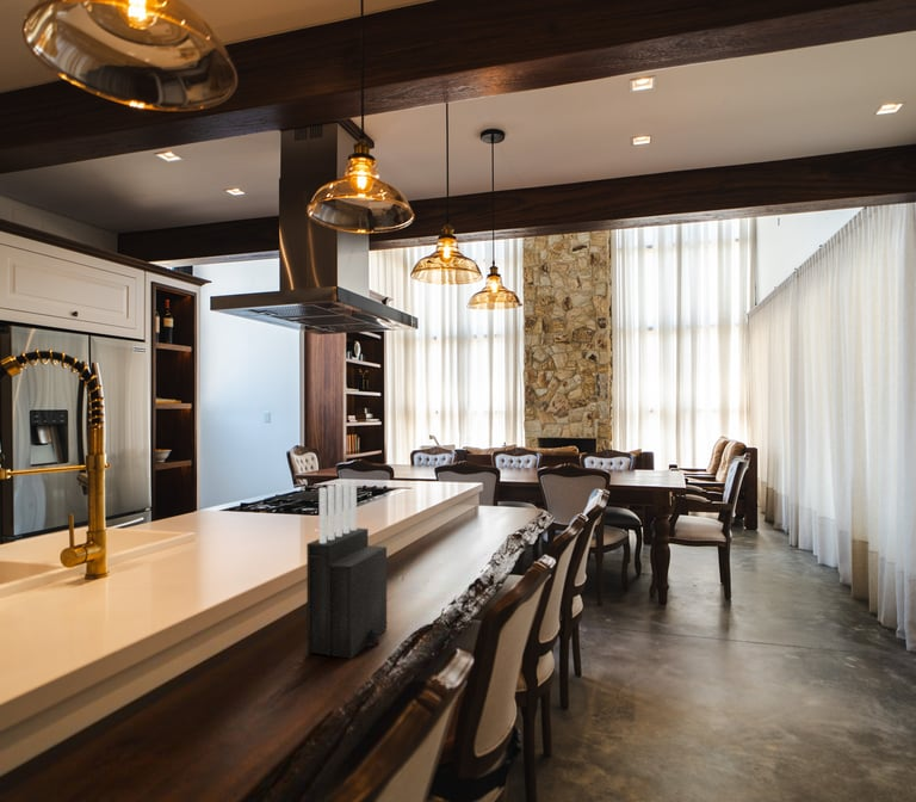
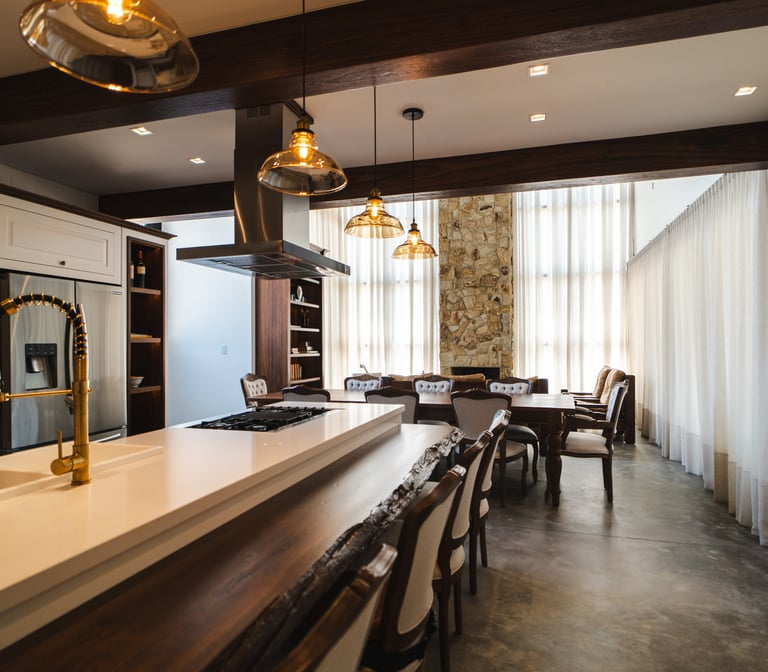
- knife block (353, 562)
